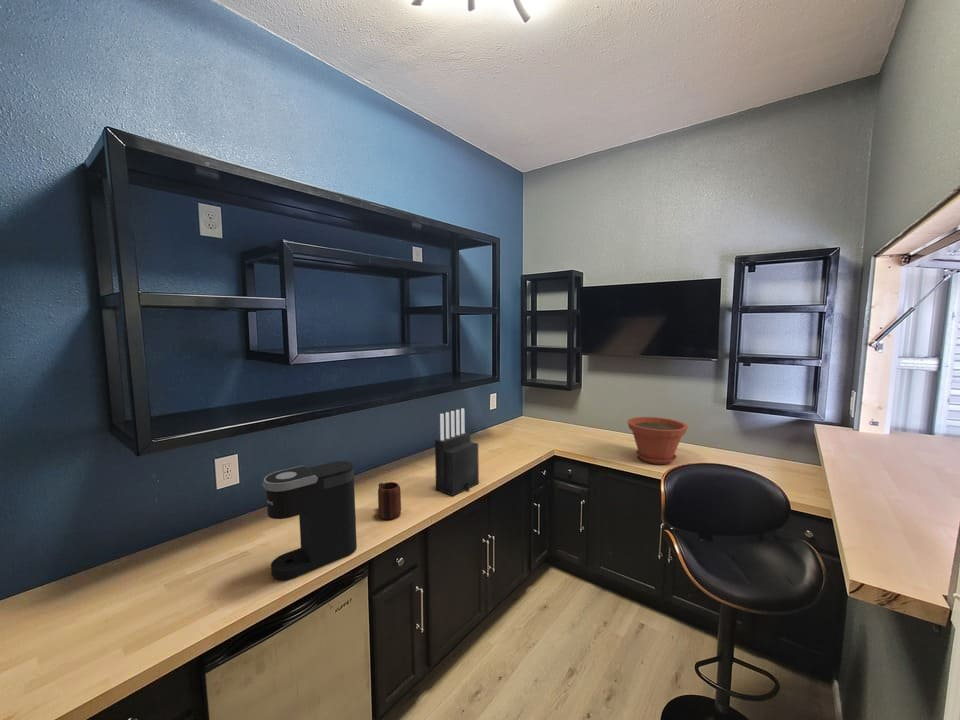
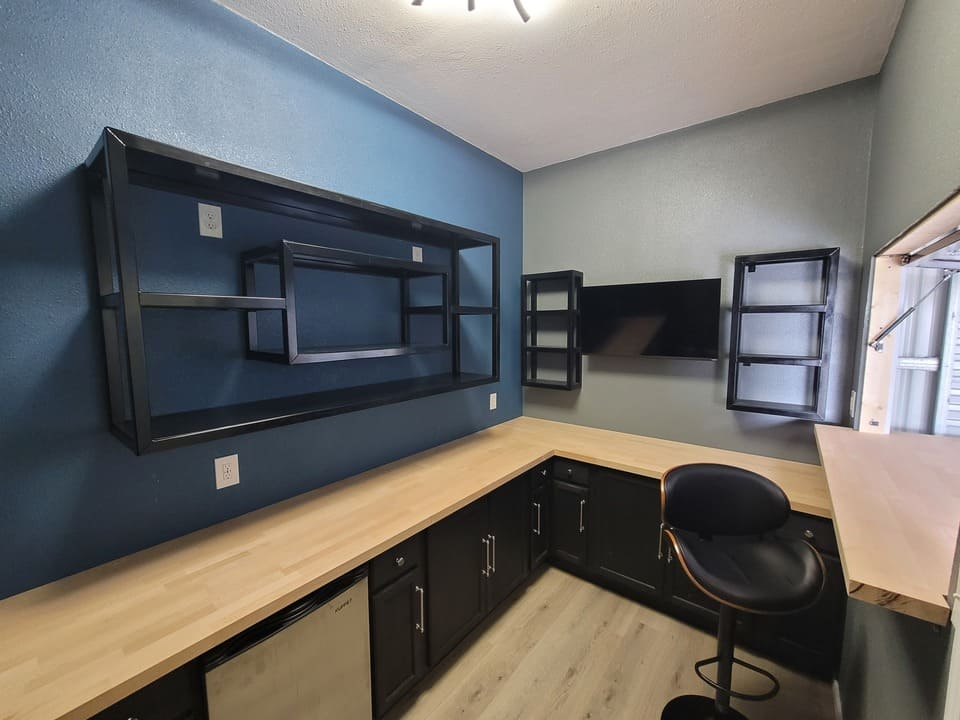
- coffee maker (313, 515)
- mug (388, 498)
- knife block (459, 450)
- plant pot (656, 441)
